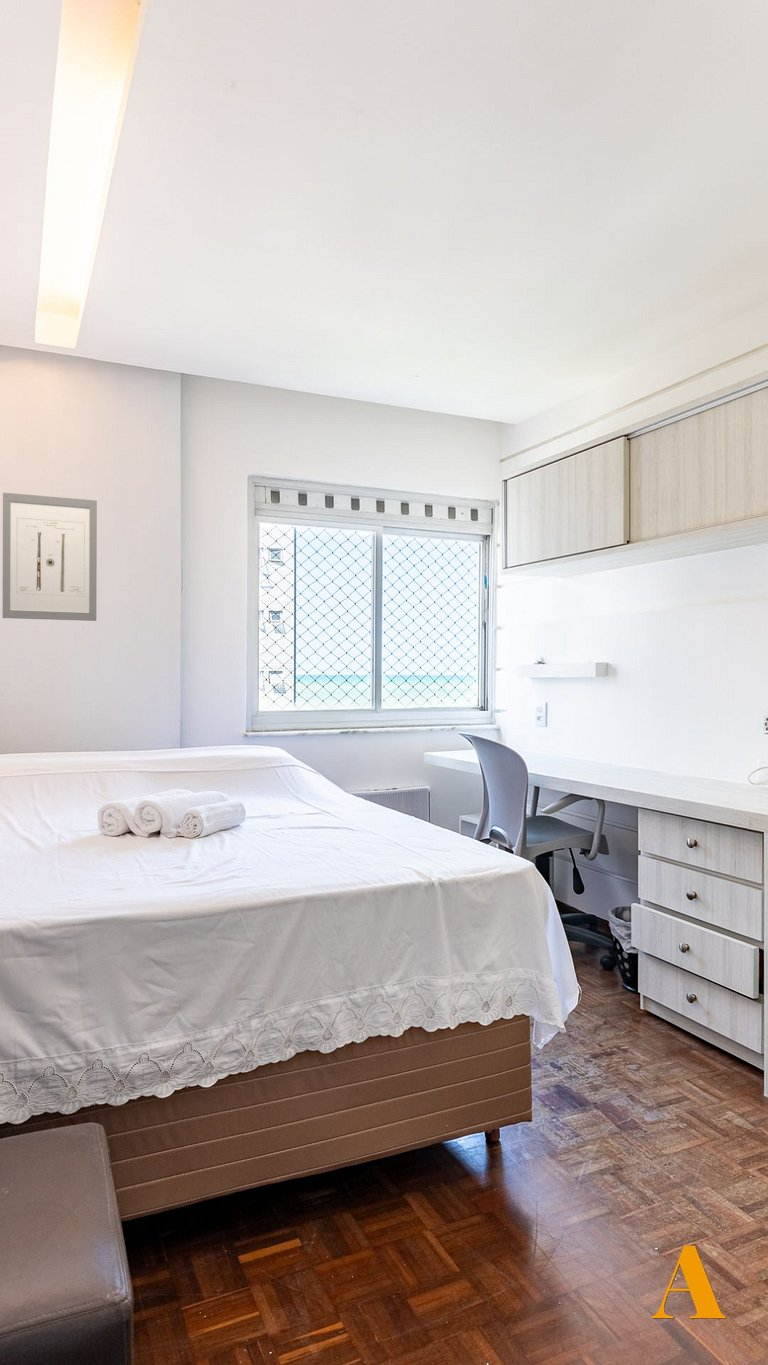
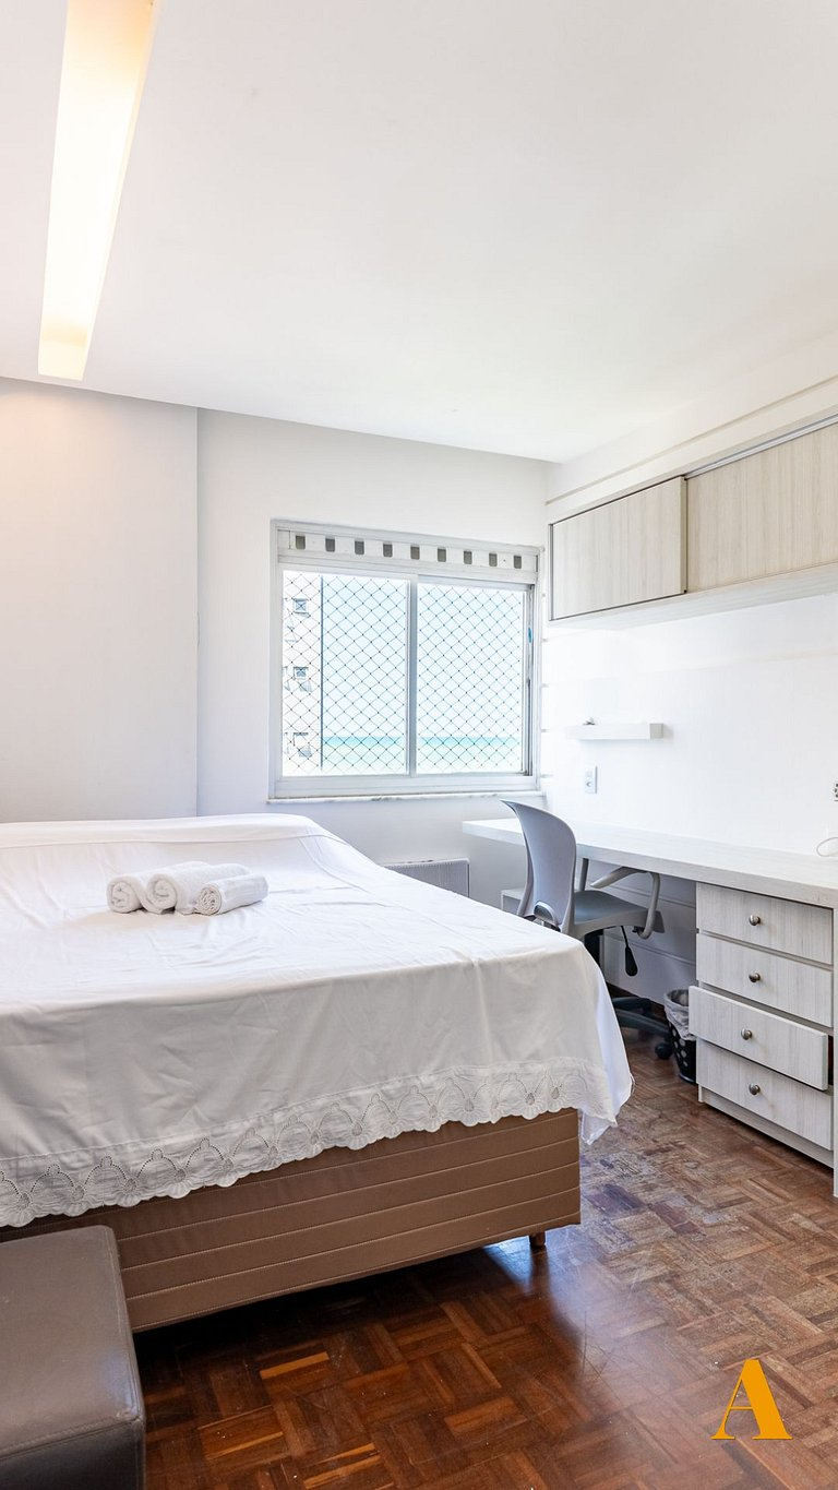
- wall art (50, 558)
